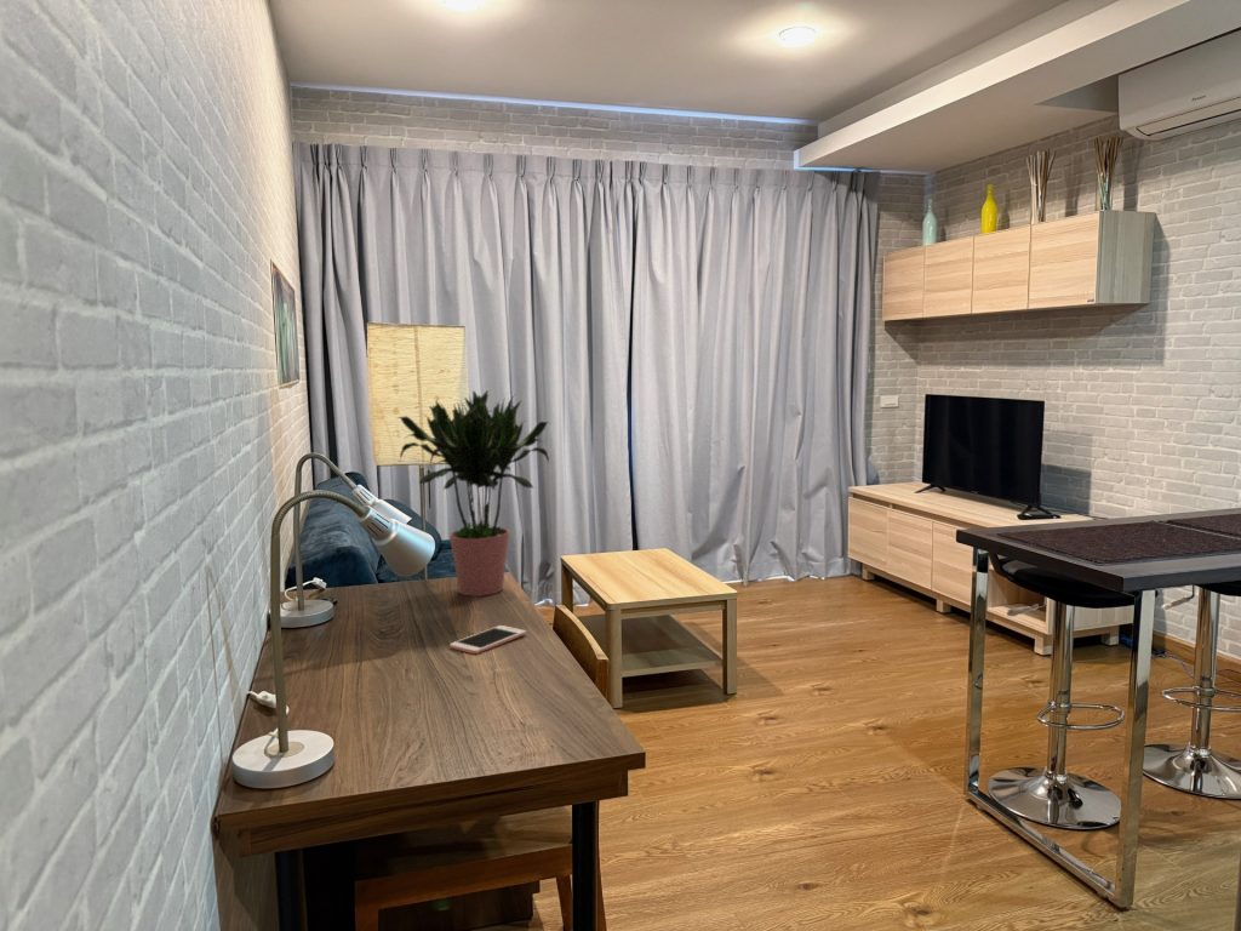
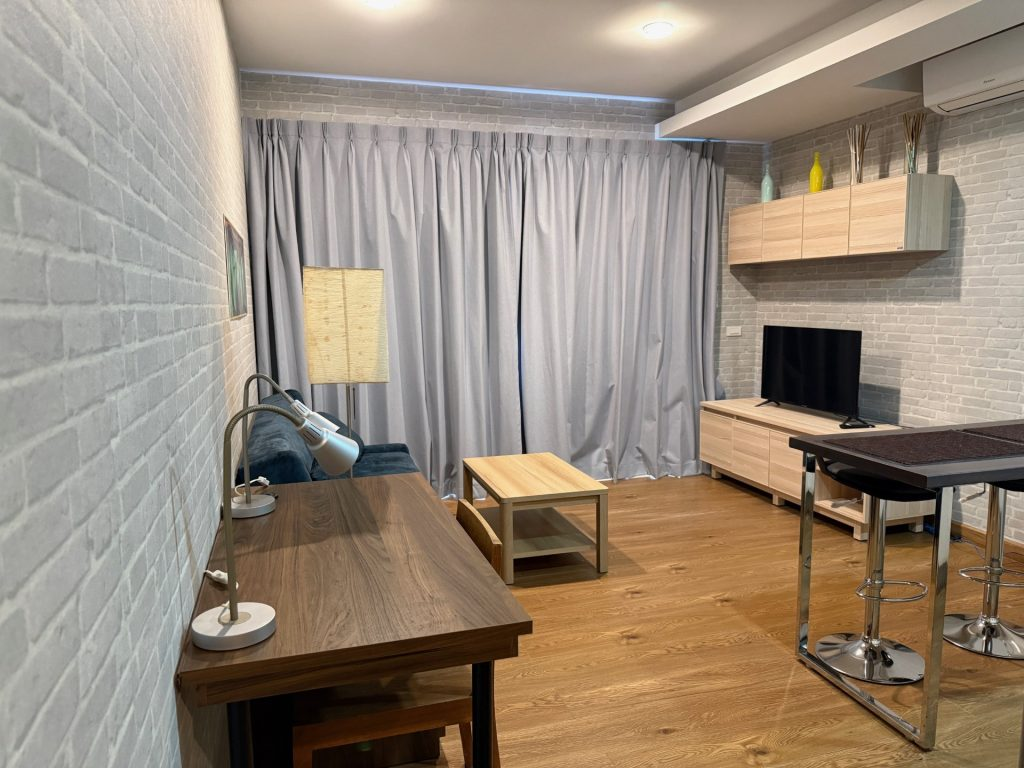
- cell phone (488, 639)
- potted plant (486, 493)
